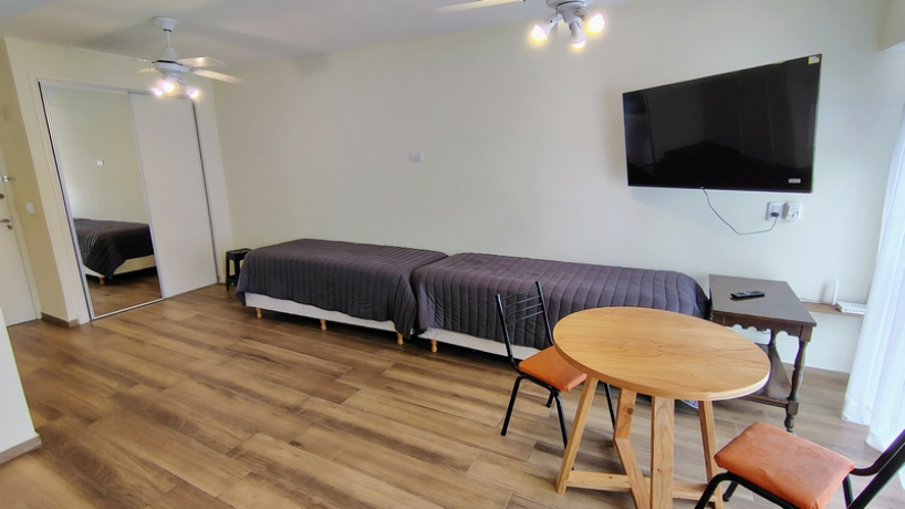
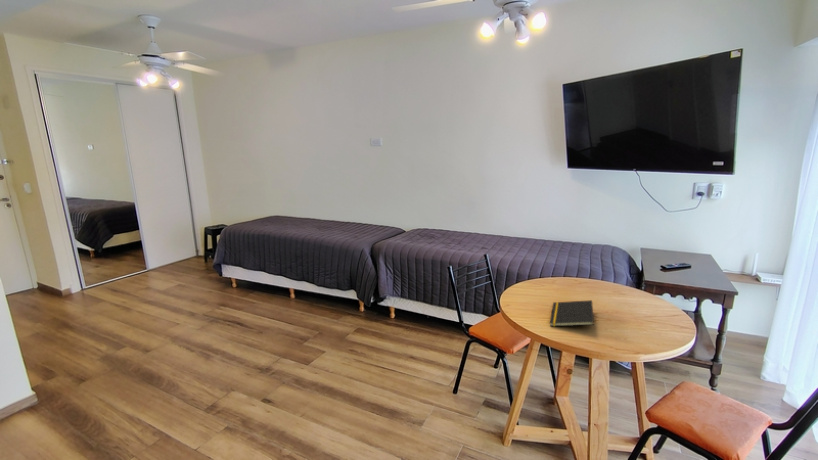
+ notepad (571, 312)
